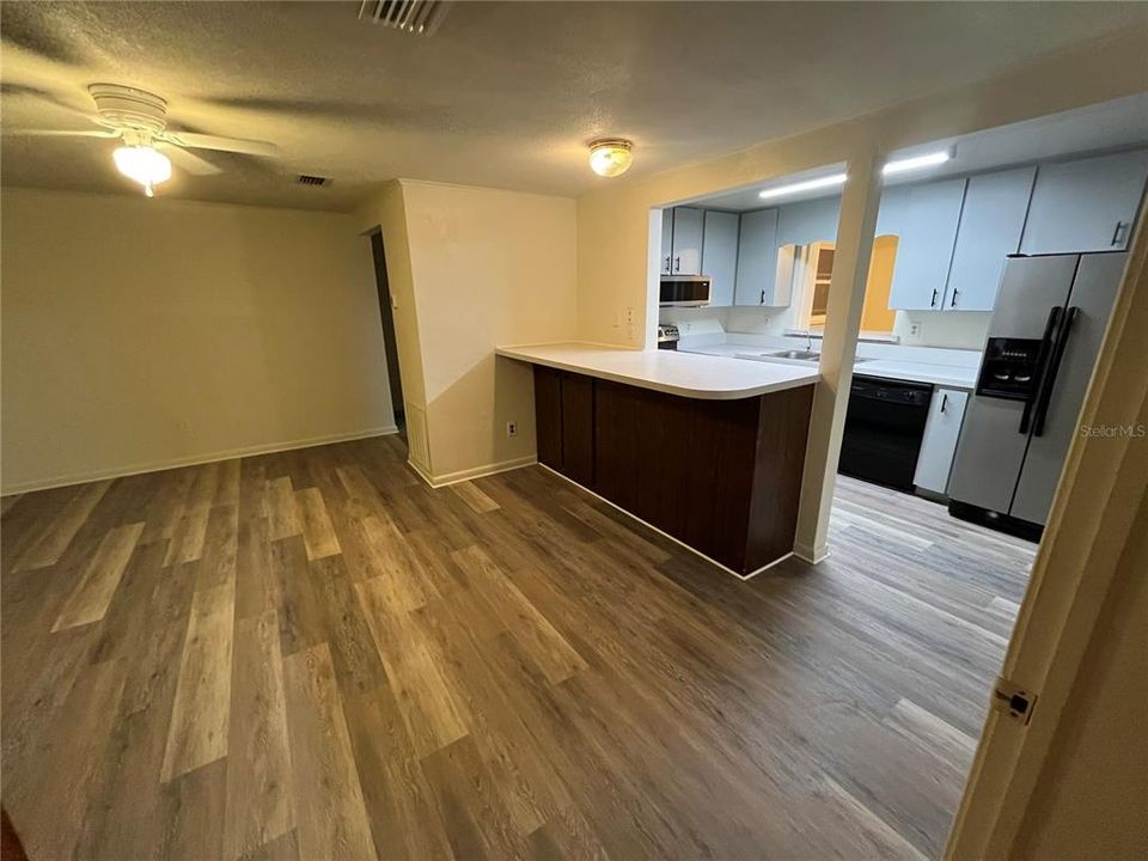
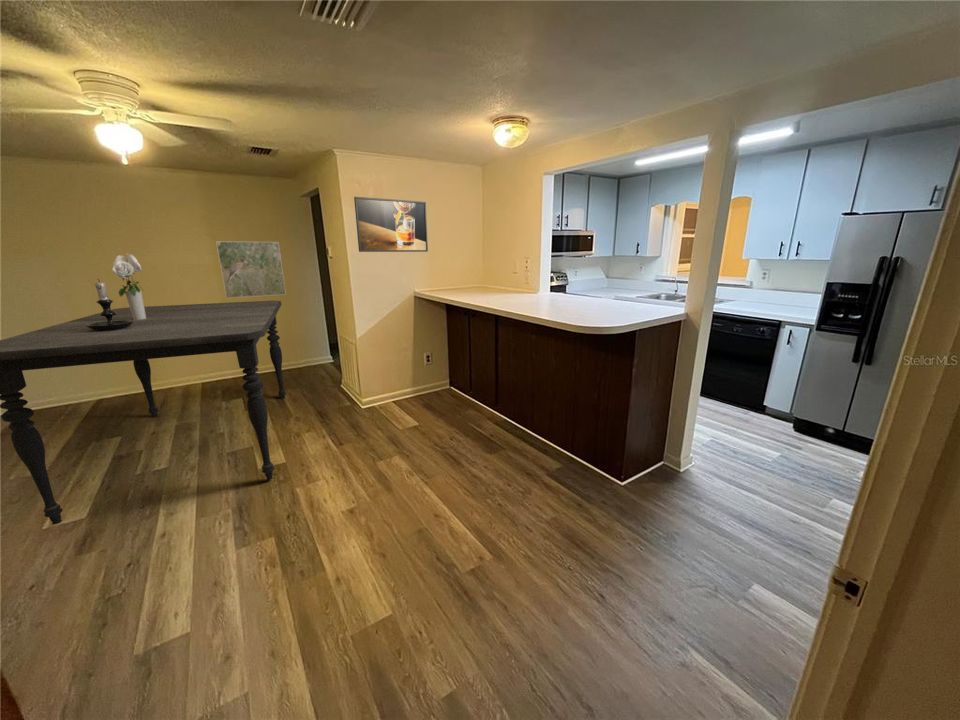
+ dining table (188, 355)
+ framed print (393, 226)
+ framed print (252, 269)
+ bouquet (129, 286)
+ candle holder (104, 304)
